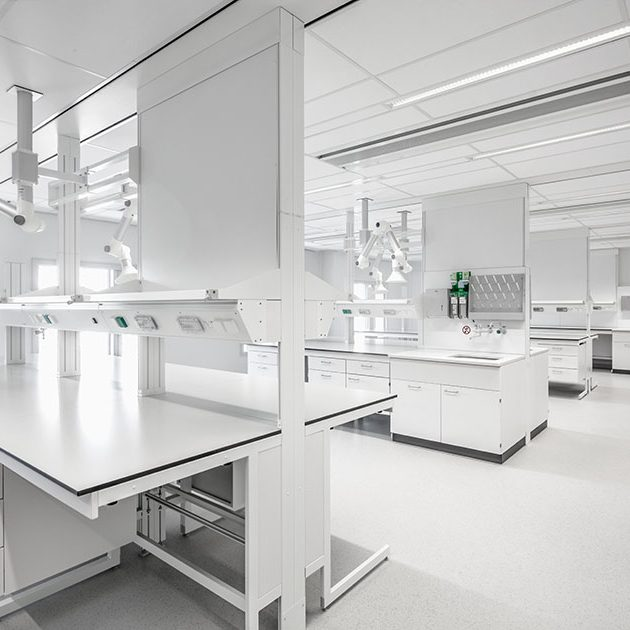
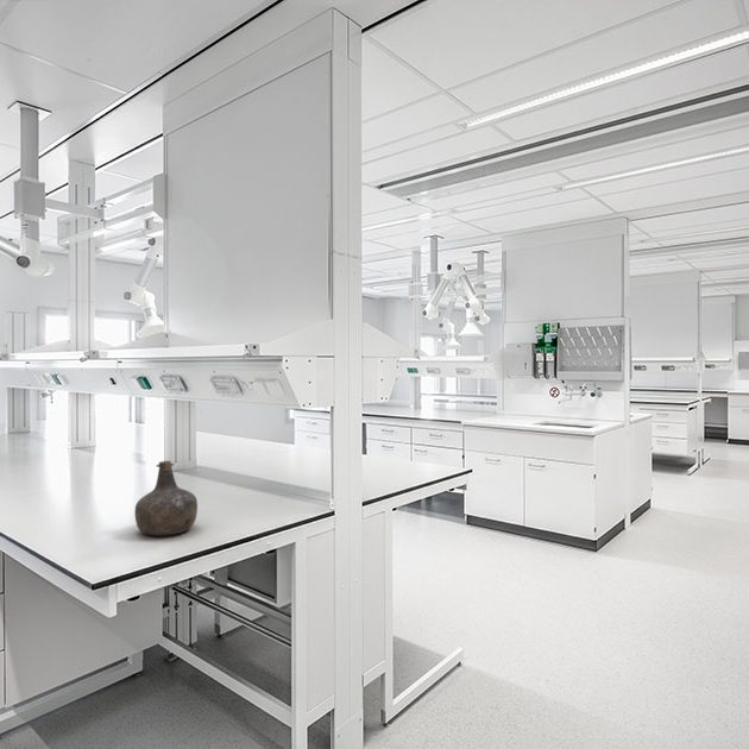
+ bottle (166, 496)
